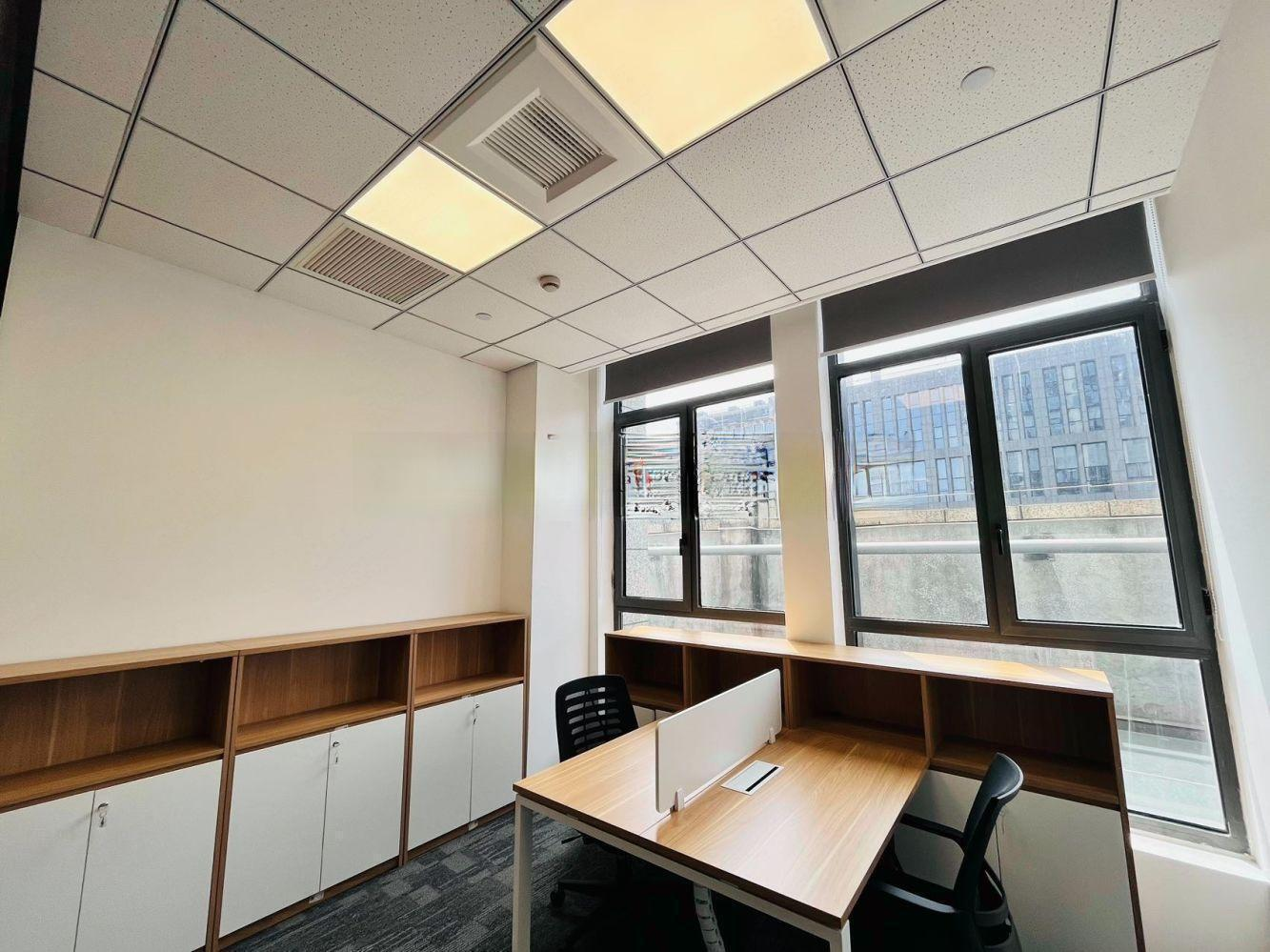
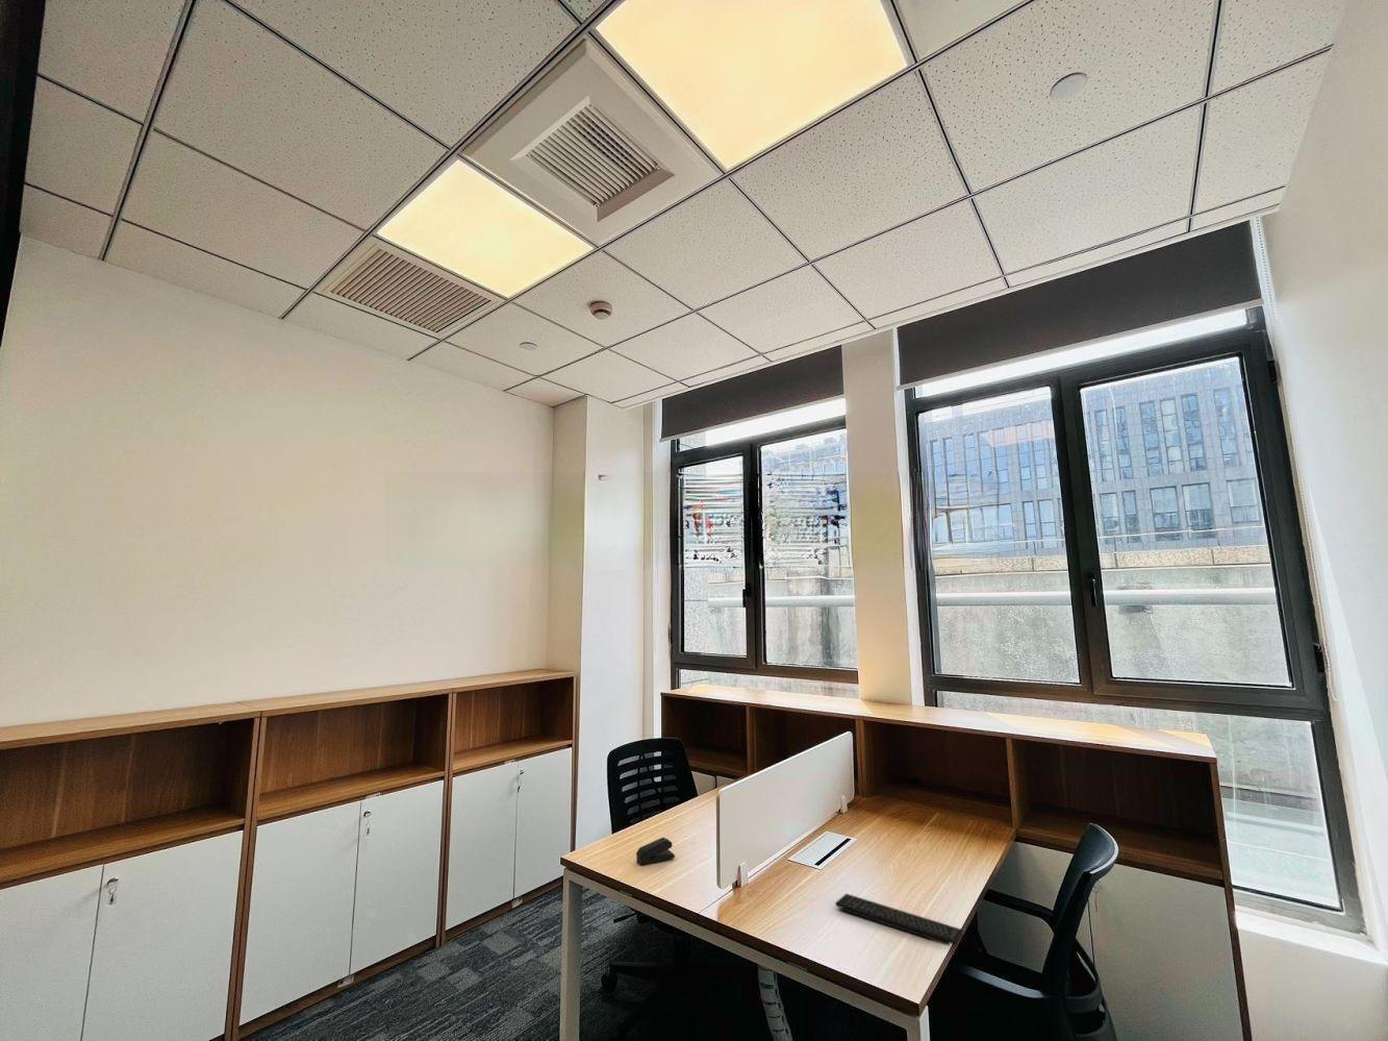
+ keyboard (896, 917)
+ stapler (655, 851)
